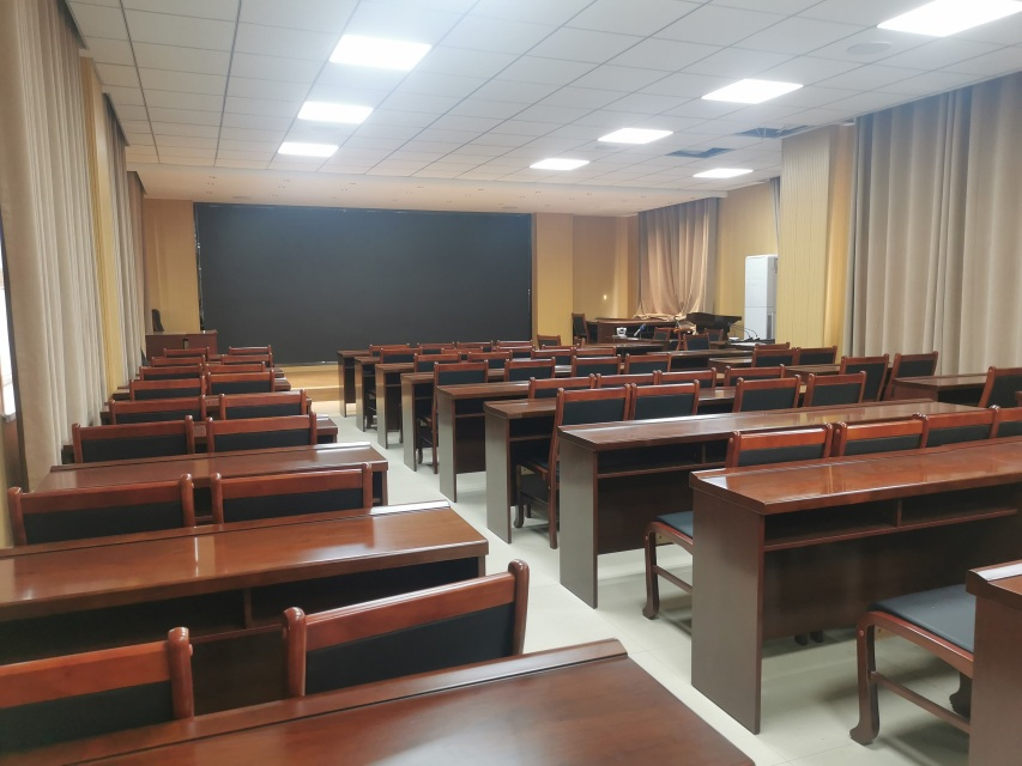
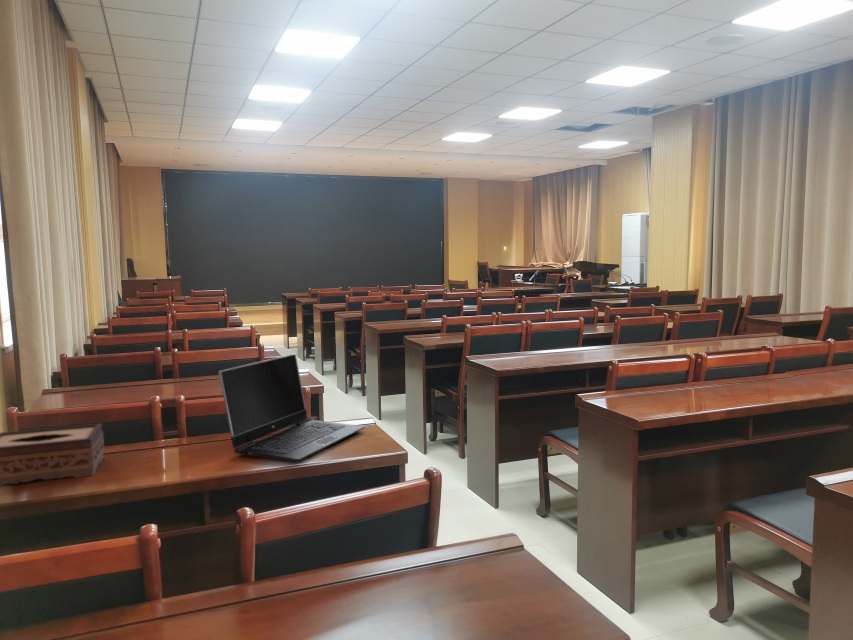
+ tissue box (45, 453)
+ laptop computer (296, 403)
